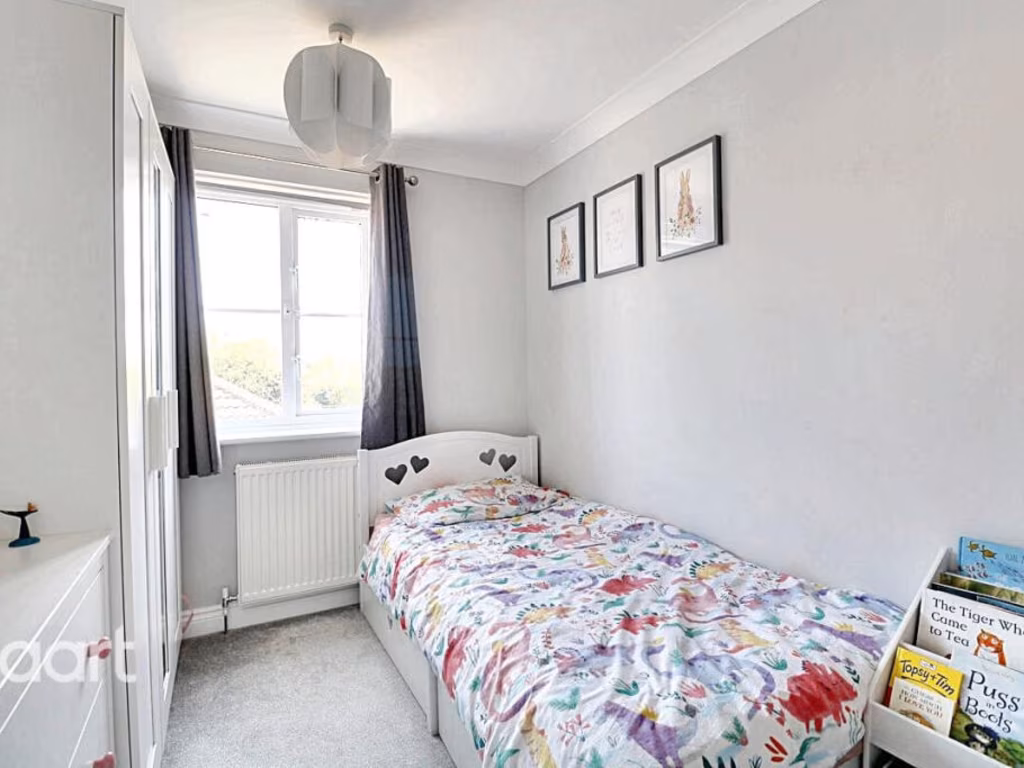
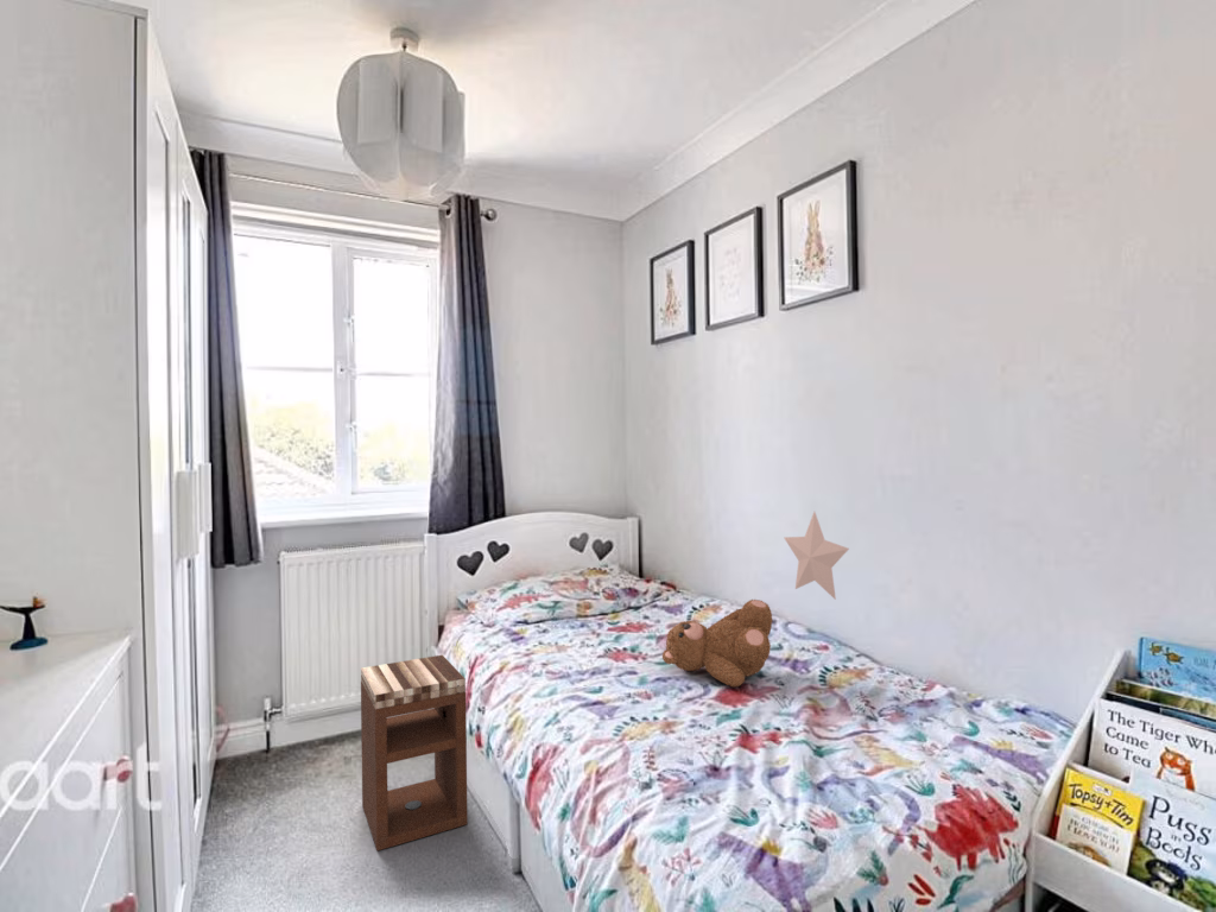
+ nightstand (412, 743)
+ decorative star (813, 552)
+ teddy bear (717, 635)
